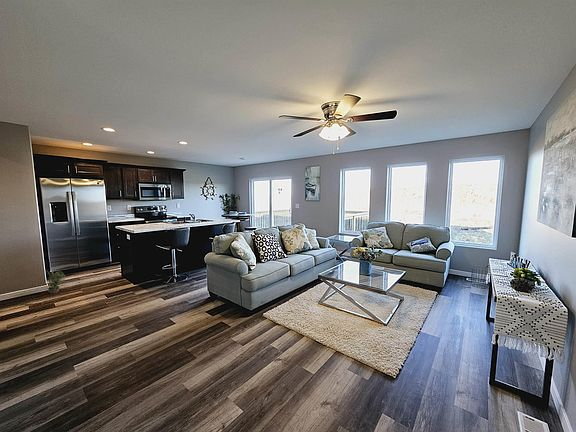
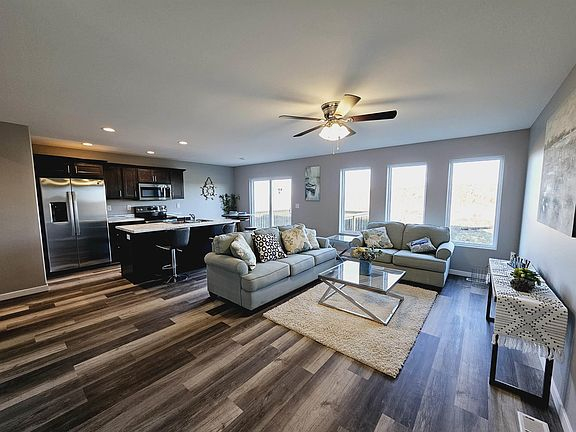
- potted plant (55, 280)
